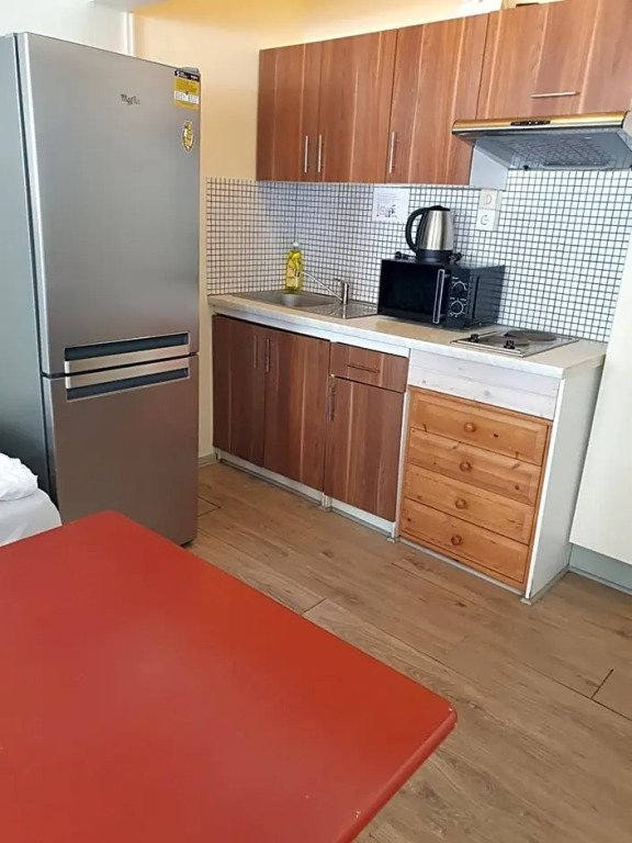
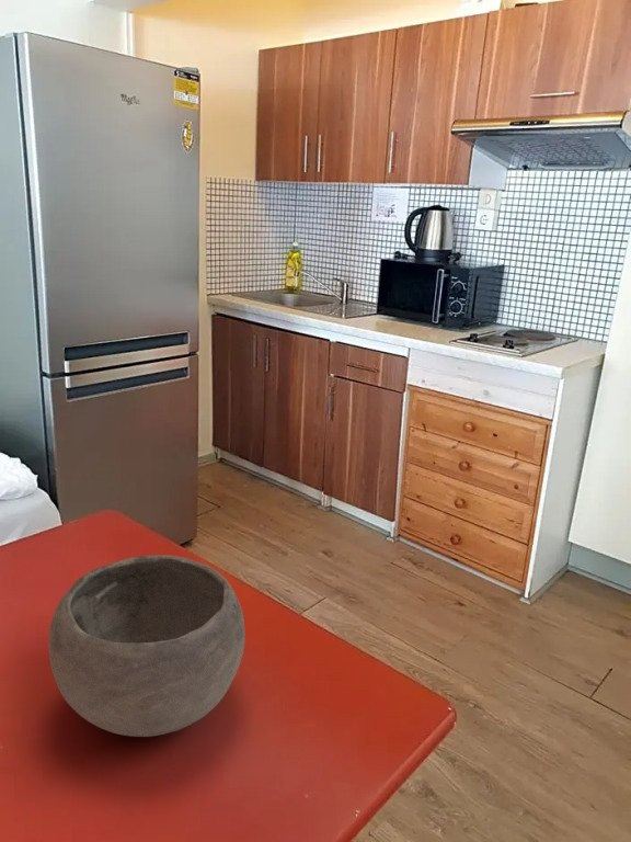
+ bowl (150, 649)
